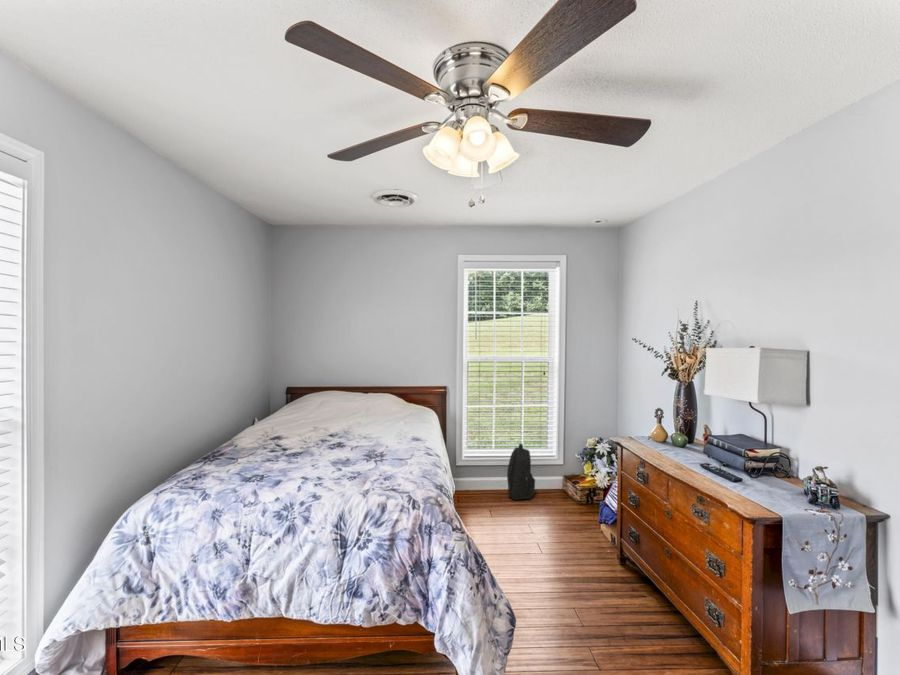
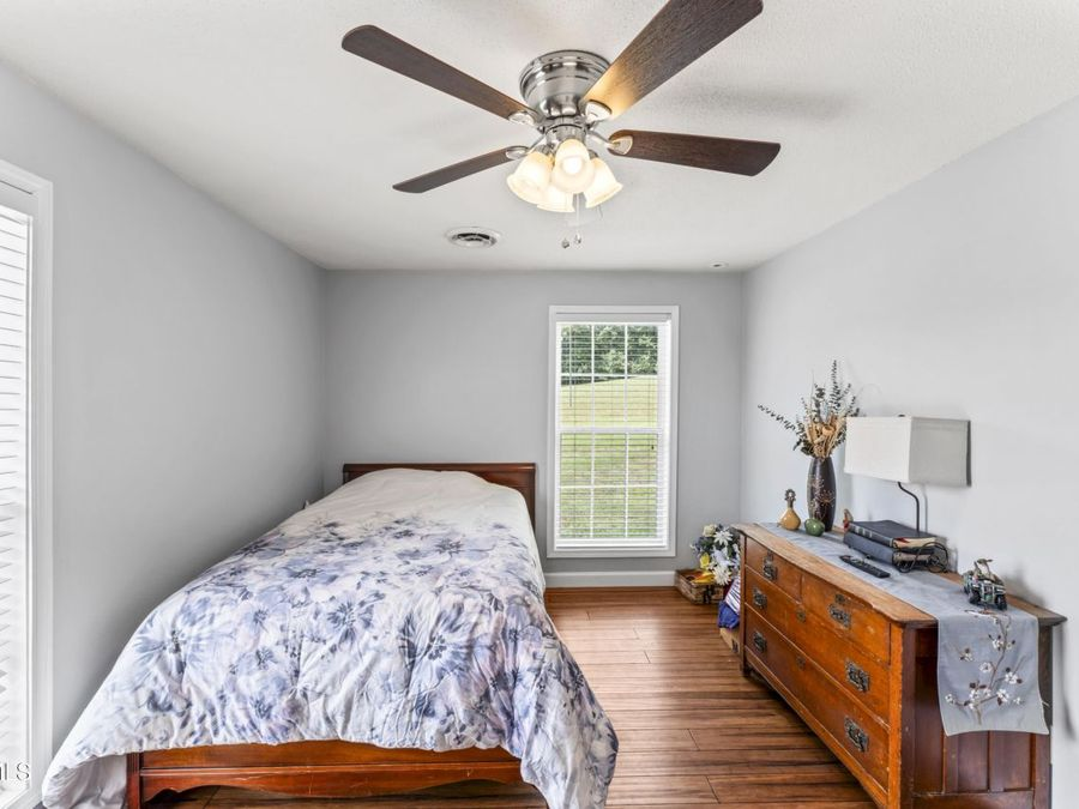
- backpack (520, 470)
